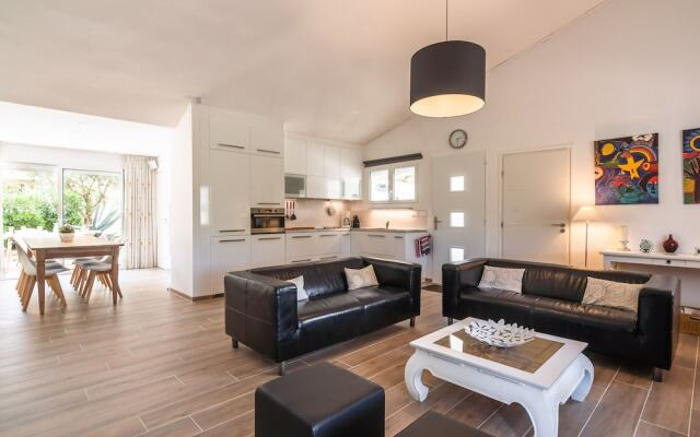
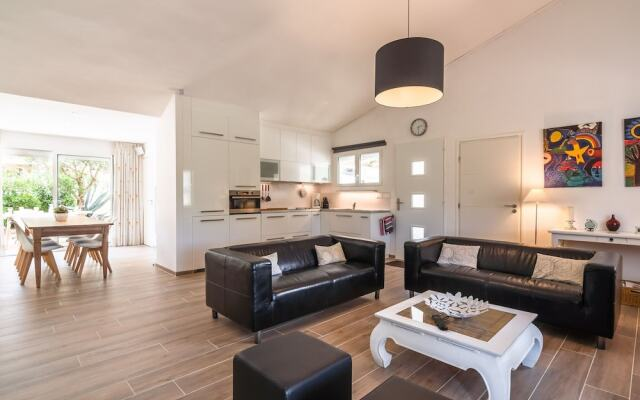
+ remote control (439, 322)
